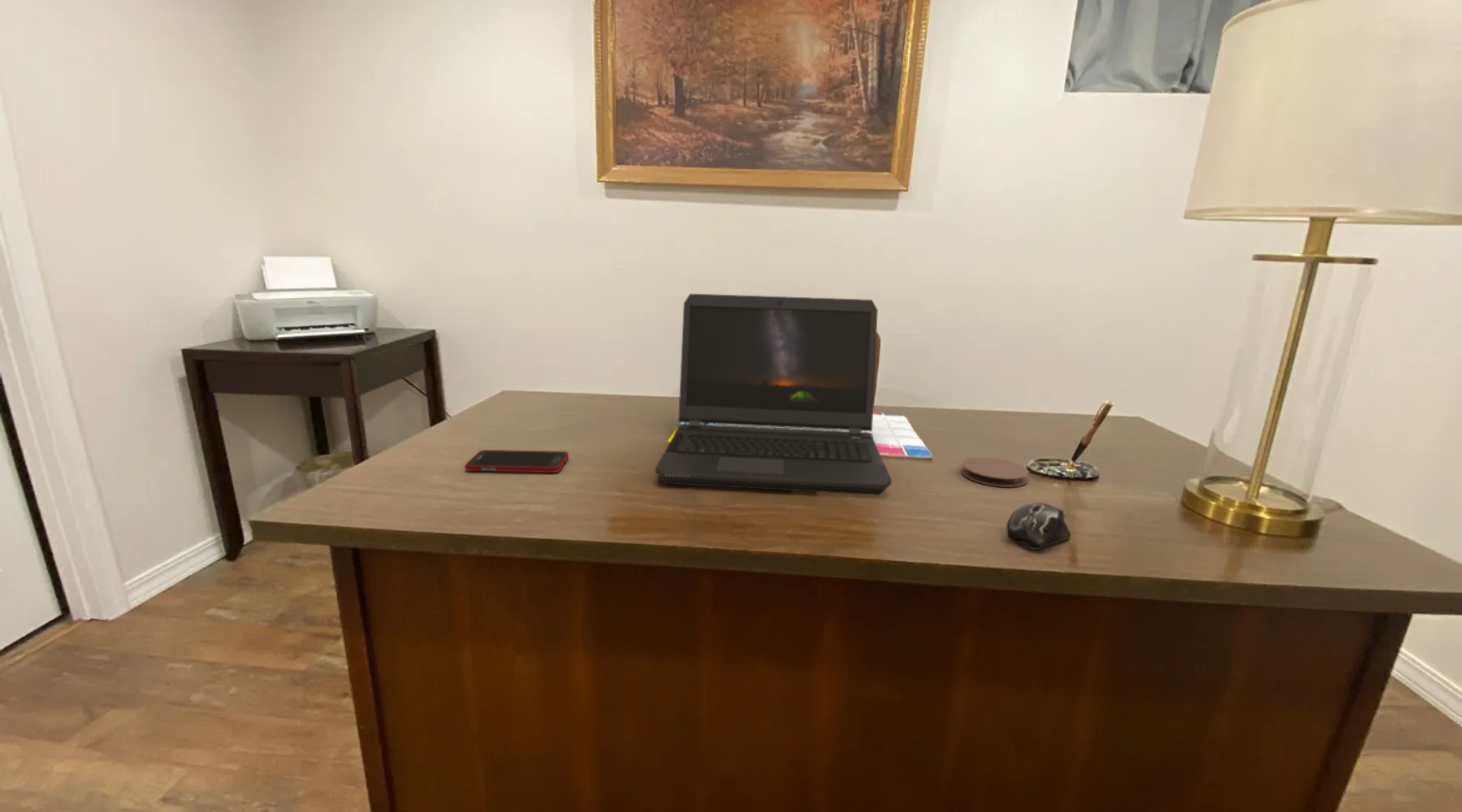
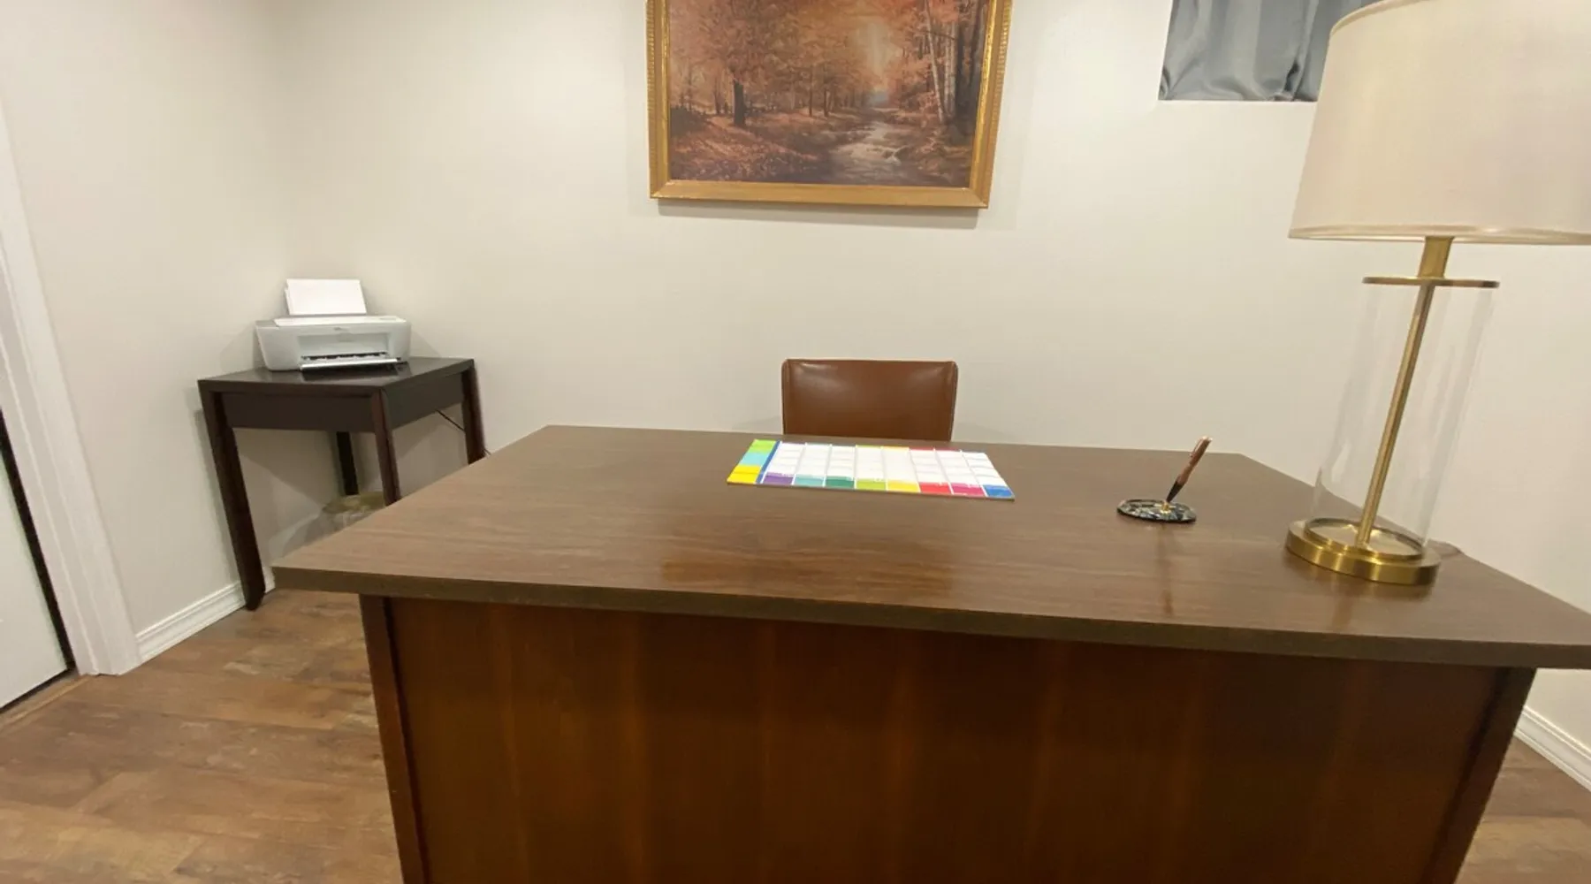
- laptop computer (776, 384)
- computer mouse (1037, 520)
- coaster (994, 471)
- cell phone (518, 461)
